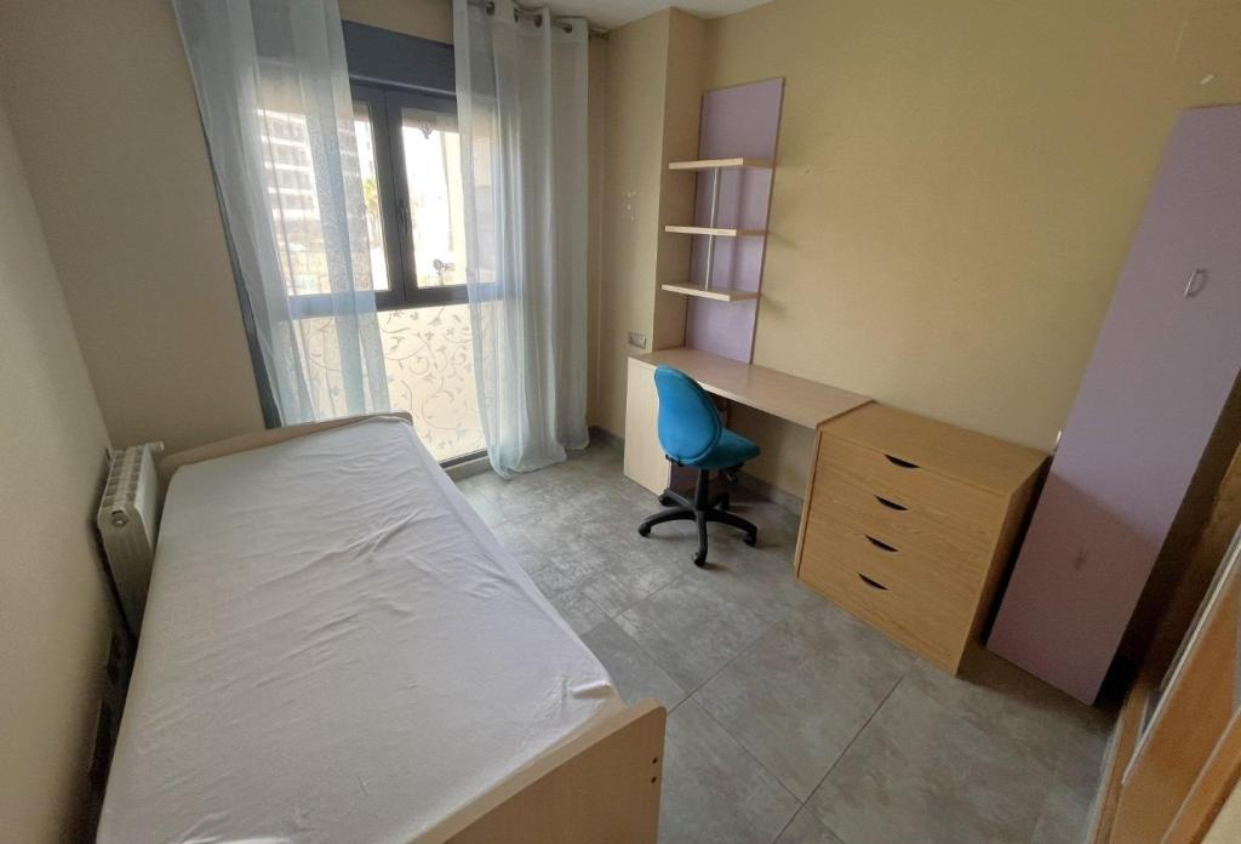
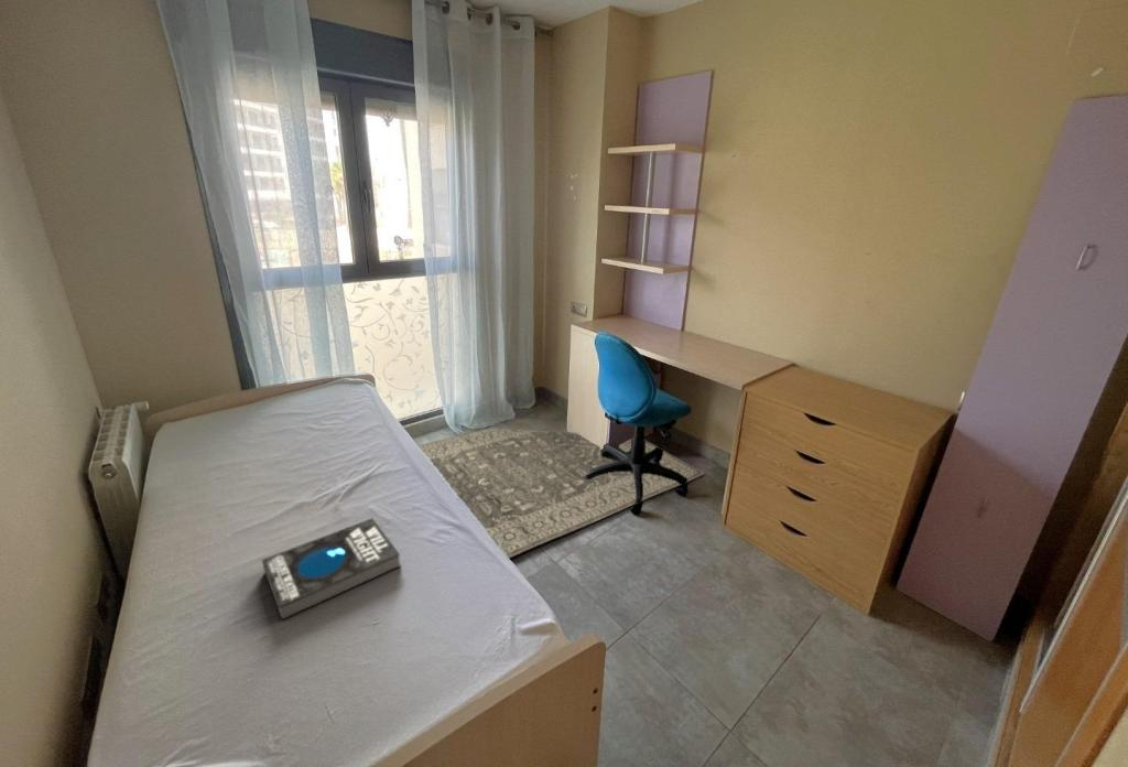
+ rug (518, 471)
+ book (332, 562)
